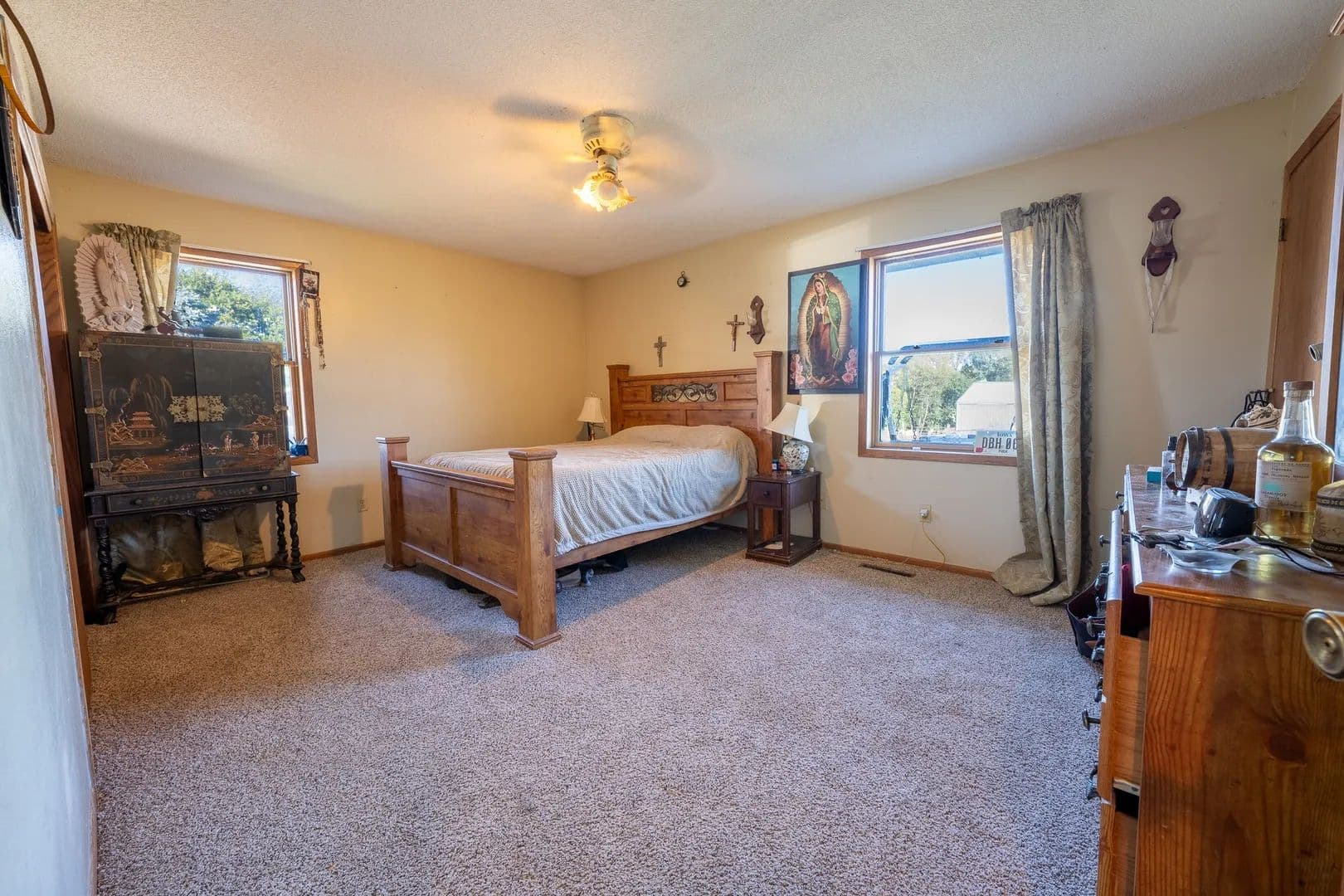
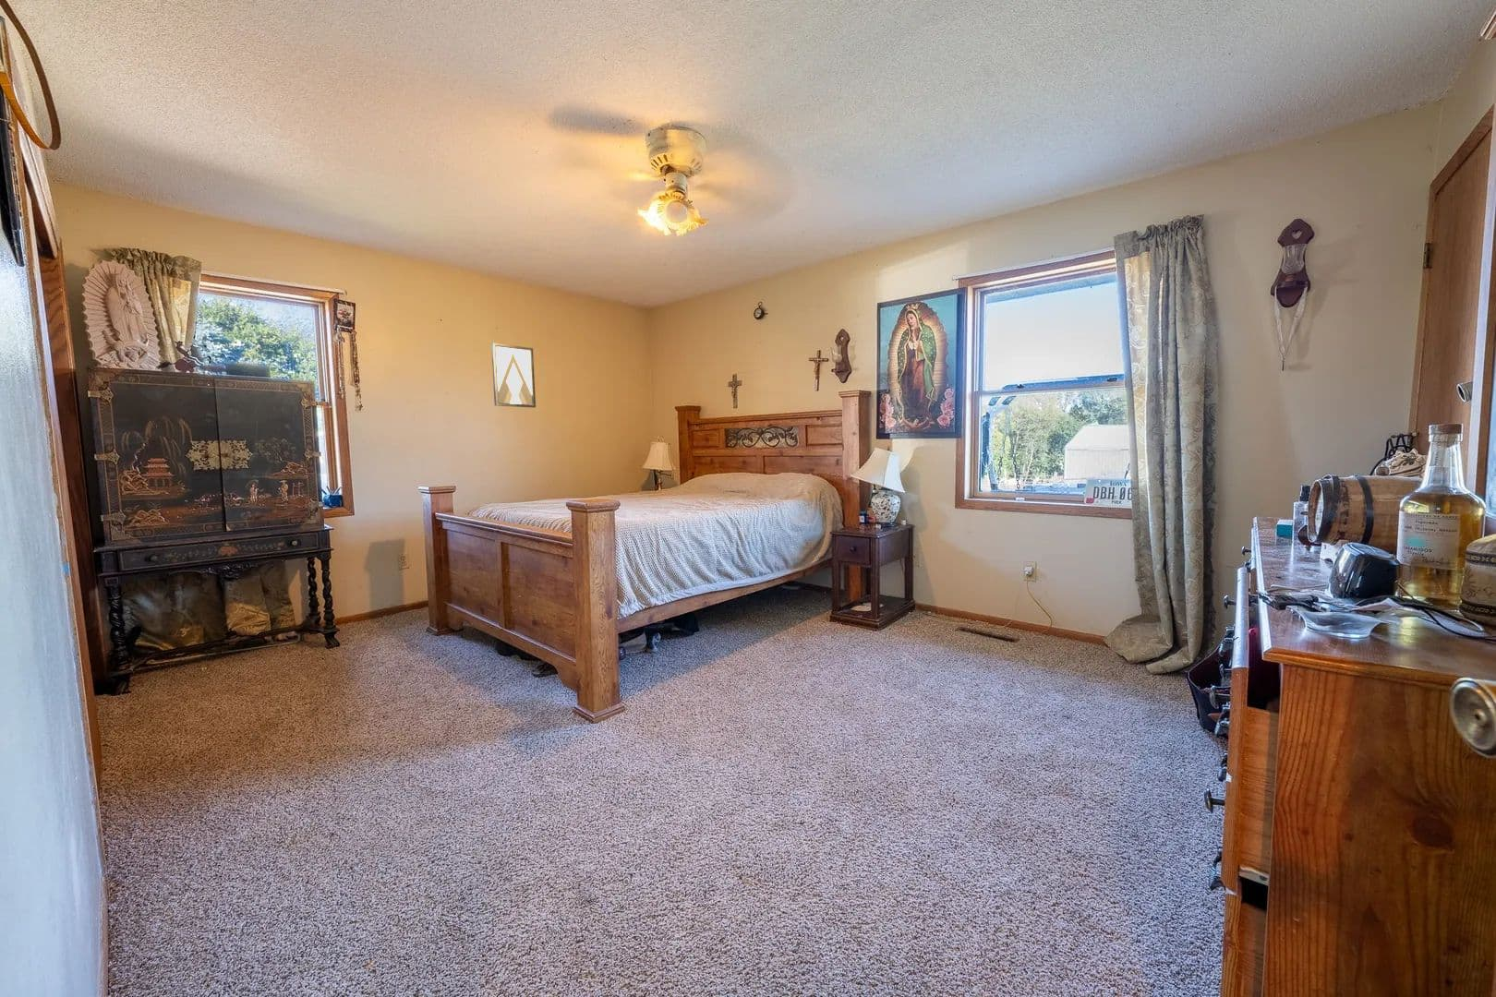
+ wall art (513, 376)
